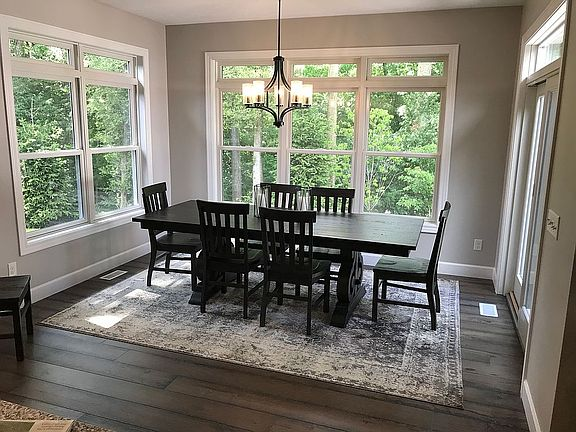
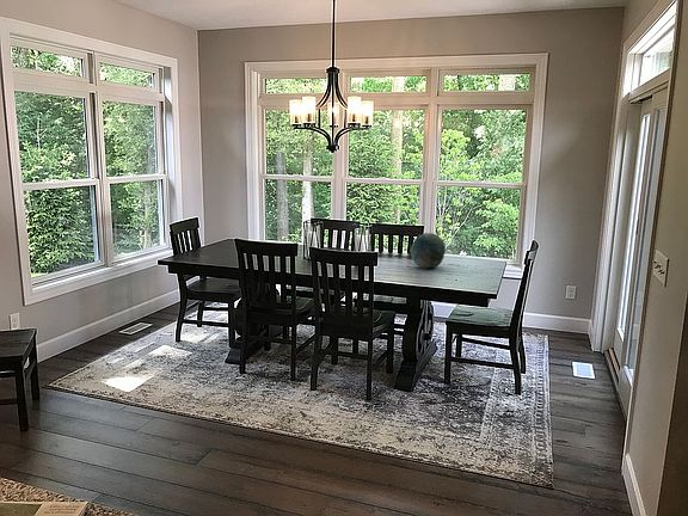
+ decorative bowl (428, 250)
